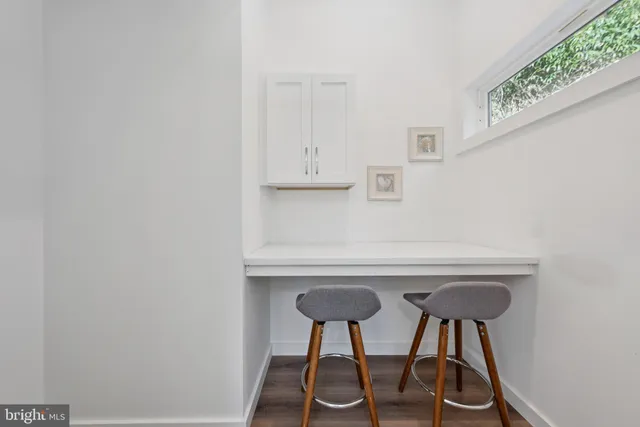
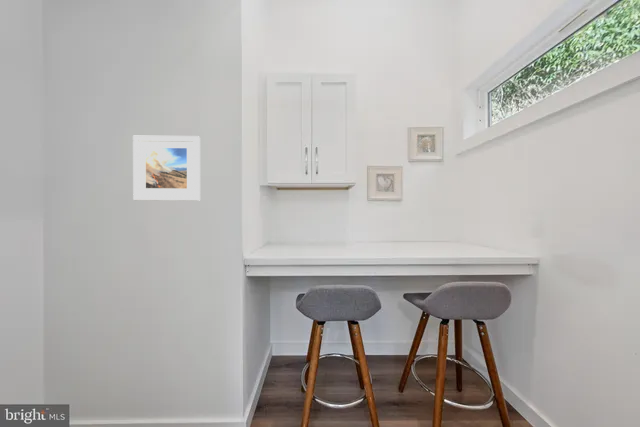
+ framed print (166, 168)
